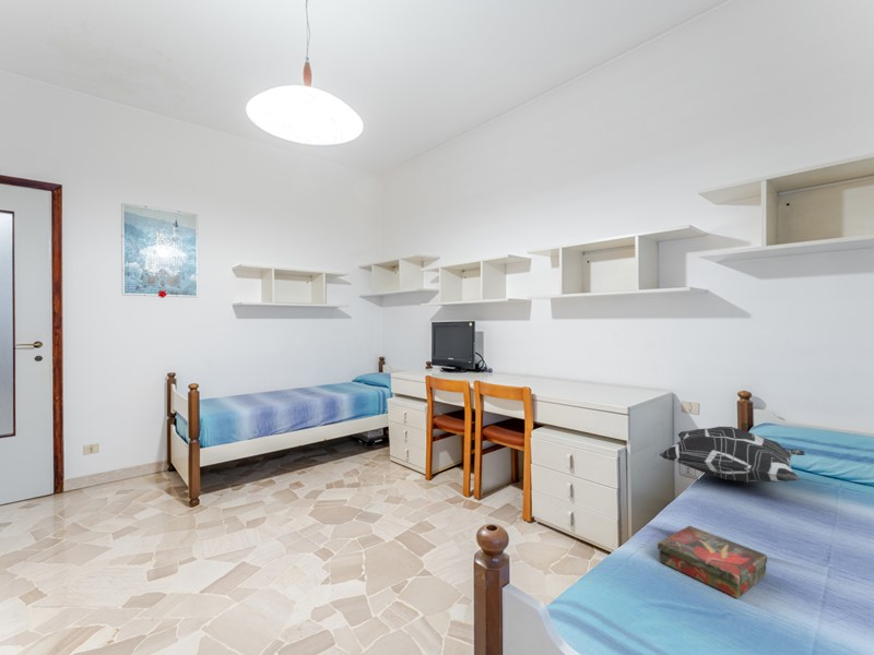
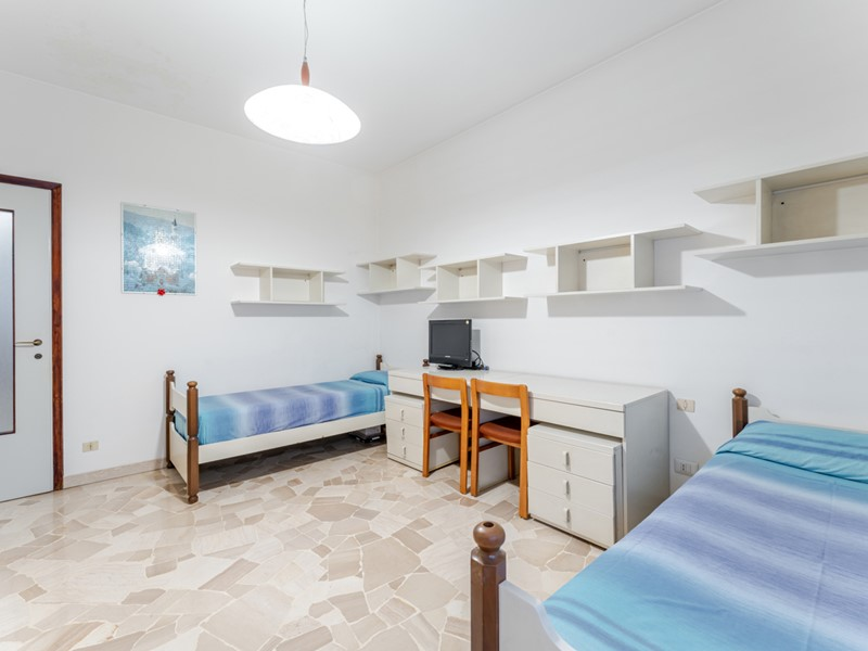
- decorative pillow (732, 452)
- book (710, 558)
